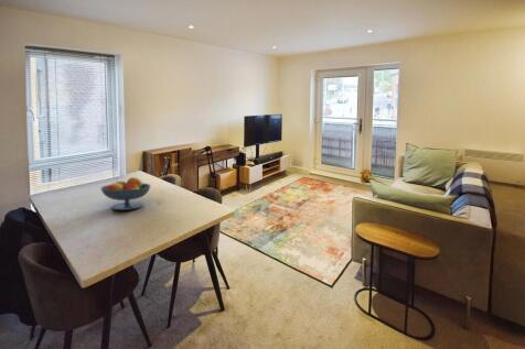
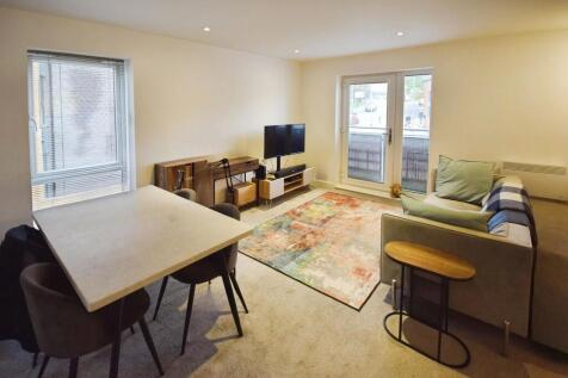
- fruit bowl (126, 193)
